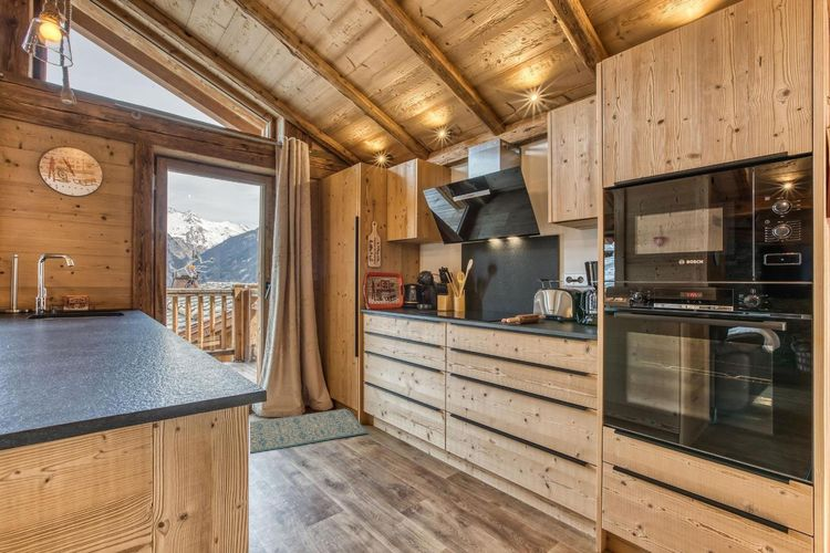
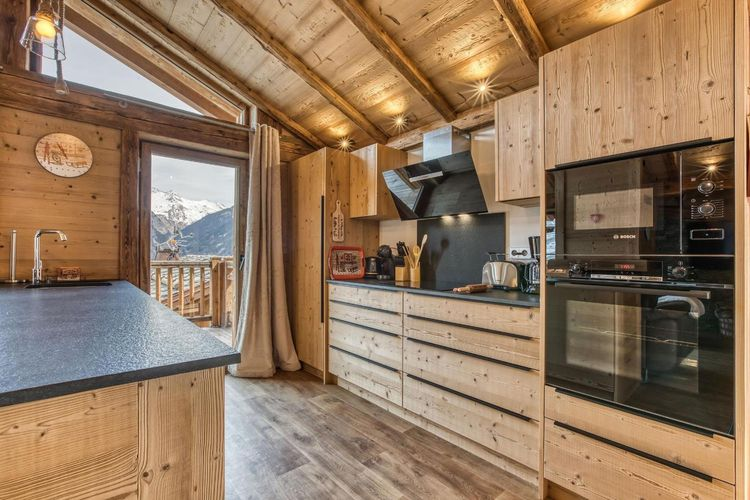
- rug (280, 431)
